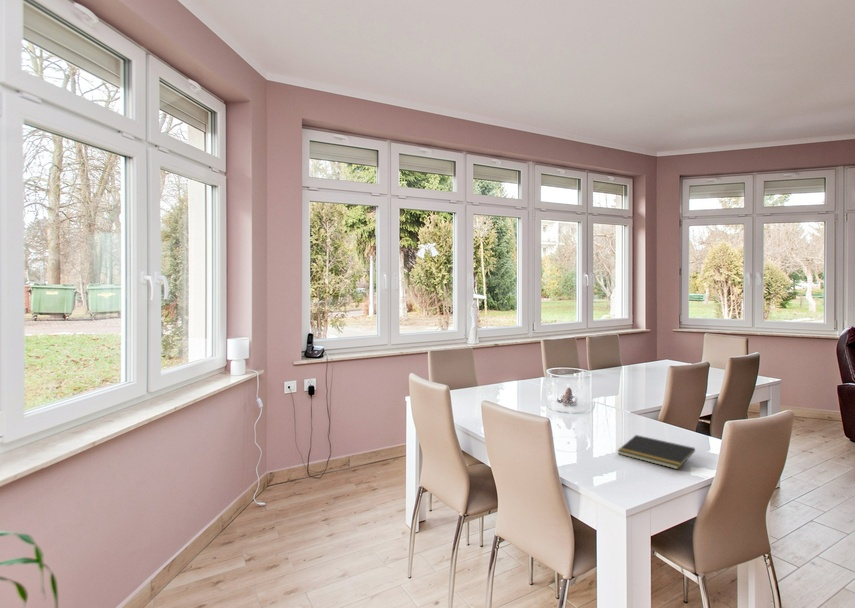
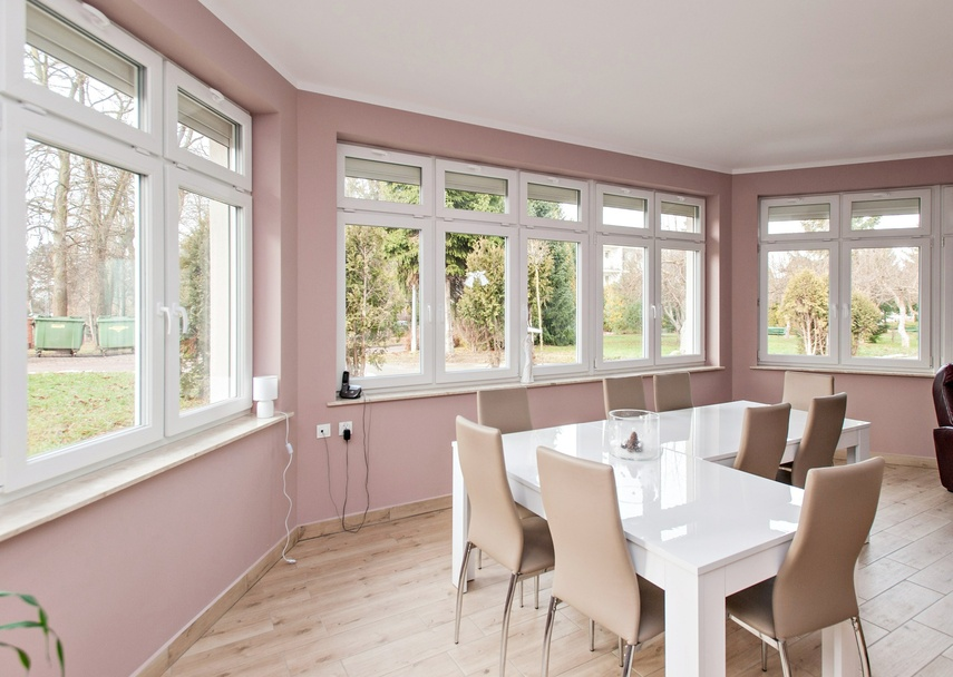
- notepad (655, 450)
